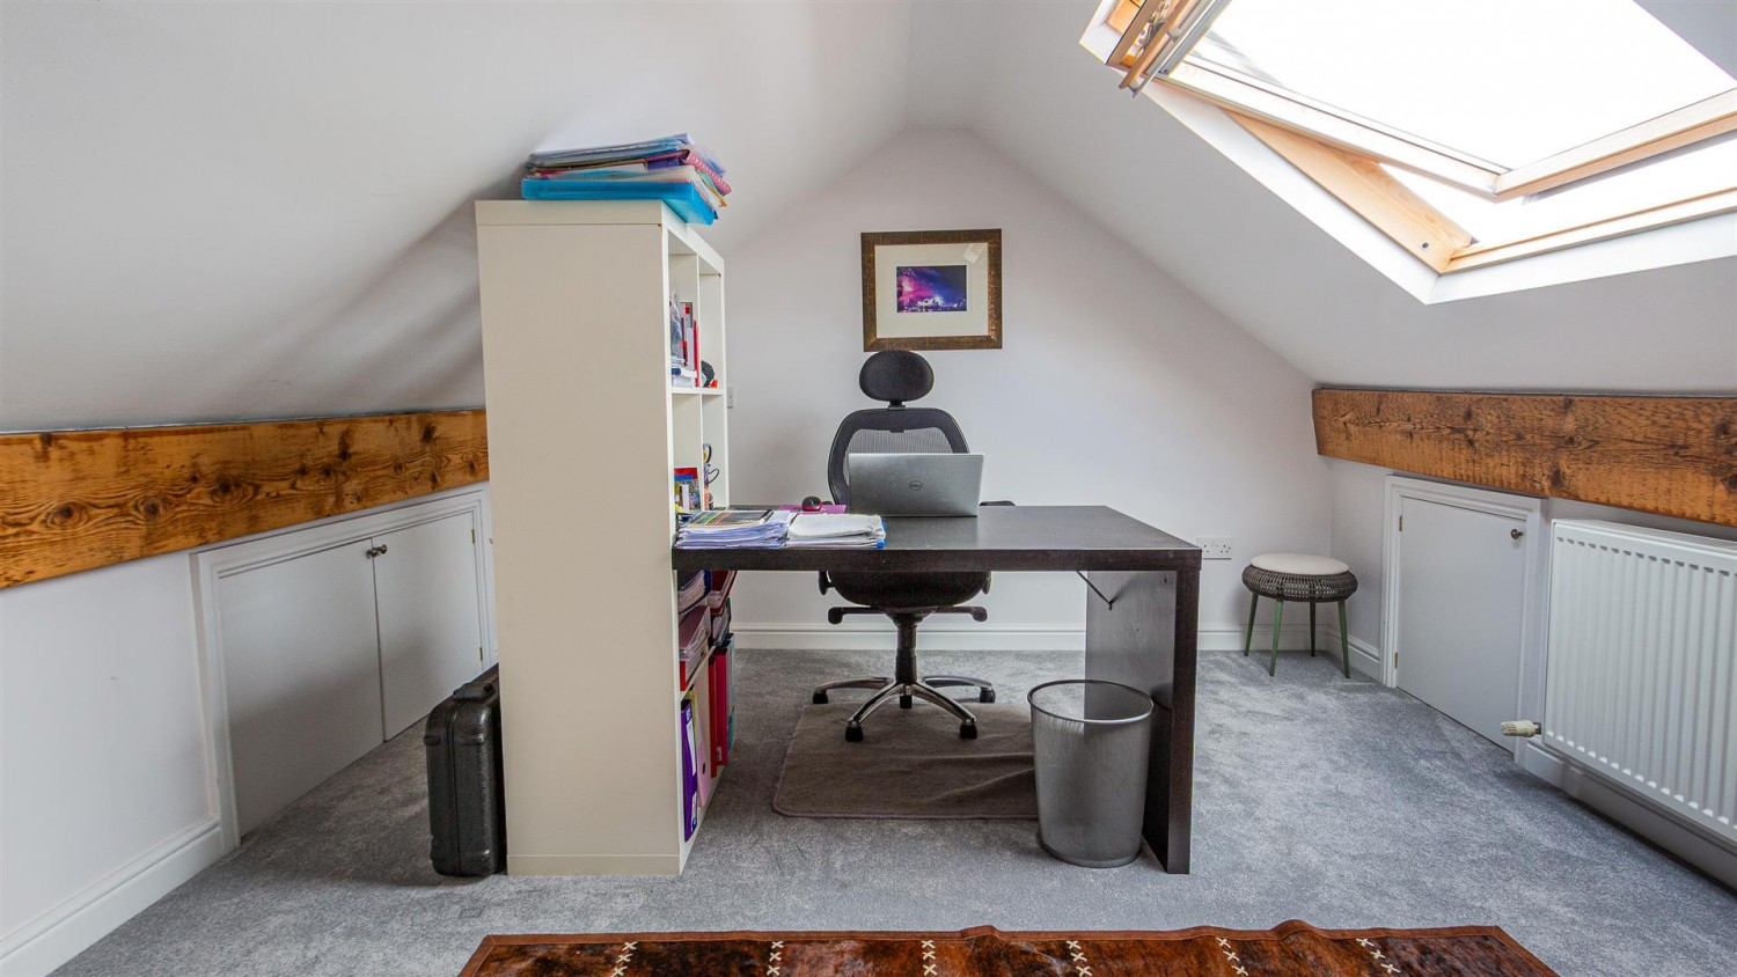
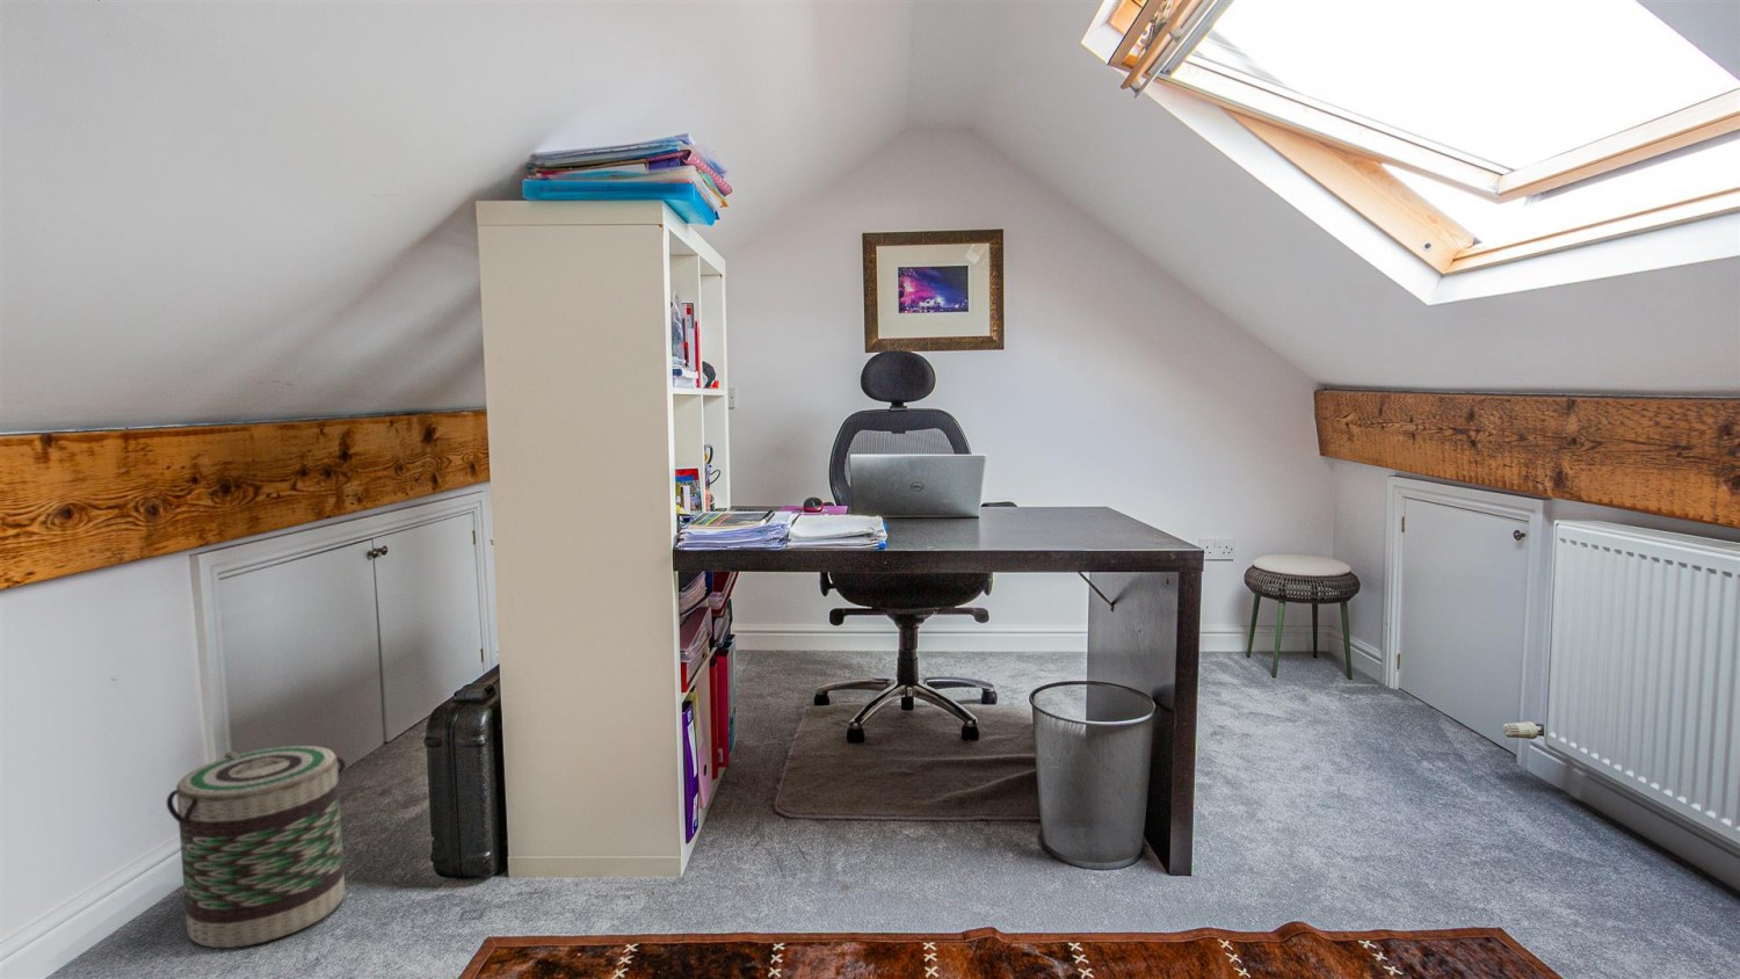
+ basket (261, 834)
